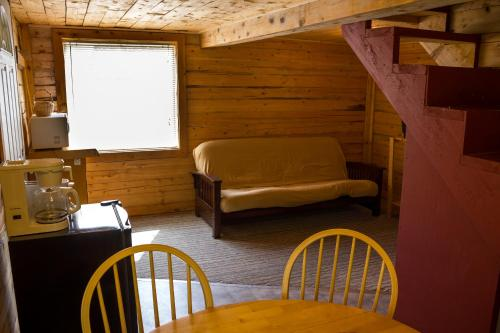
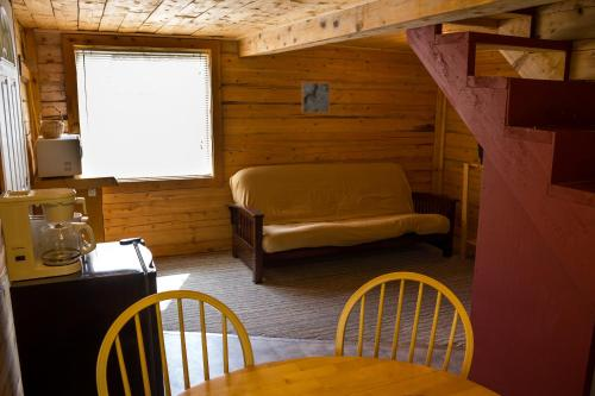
+ wall art (315, 98)
